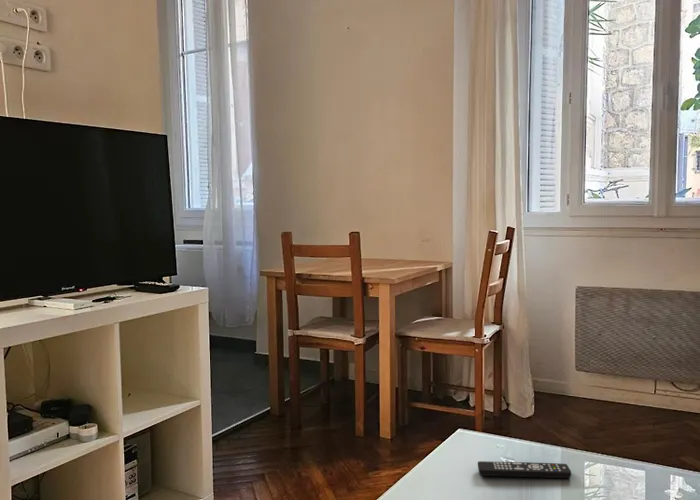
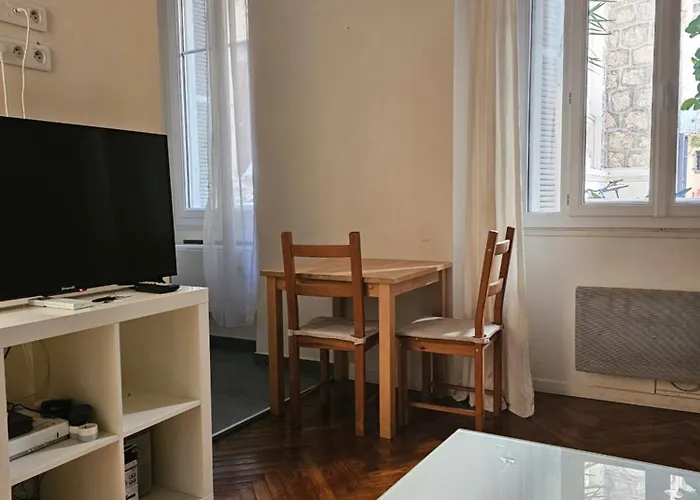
- remote control (523, 470)
